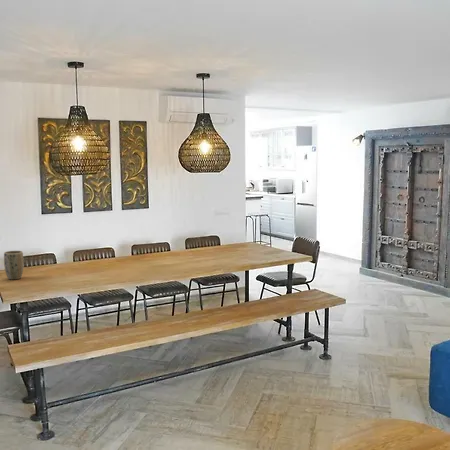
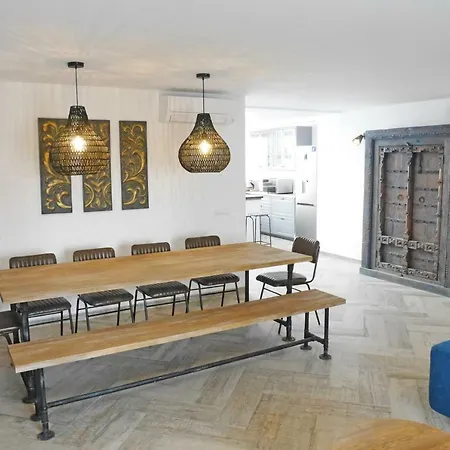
- plant pot (13, 265)
